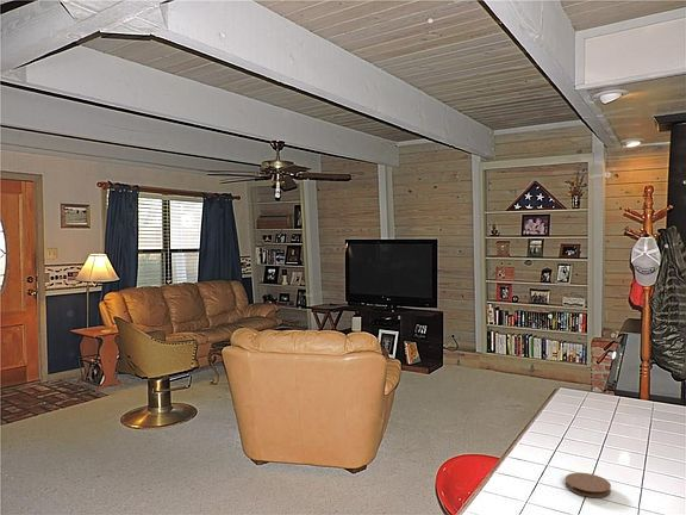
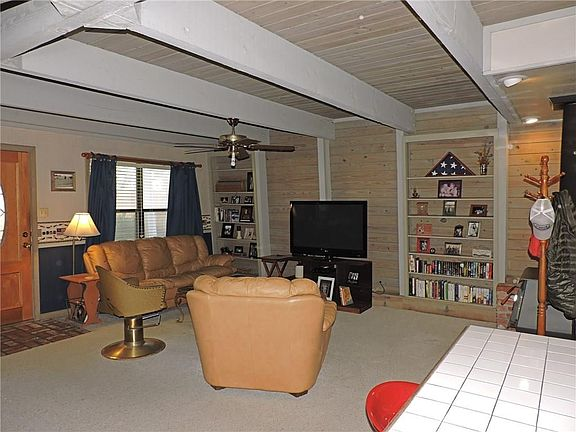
- coaster (587, 484)
